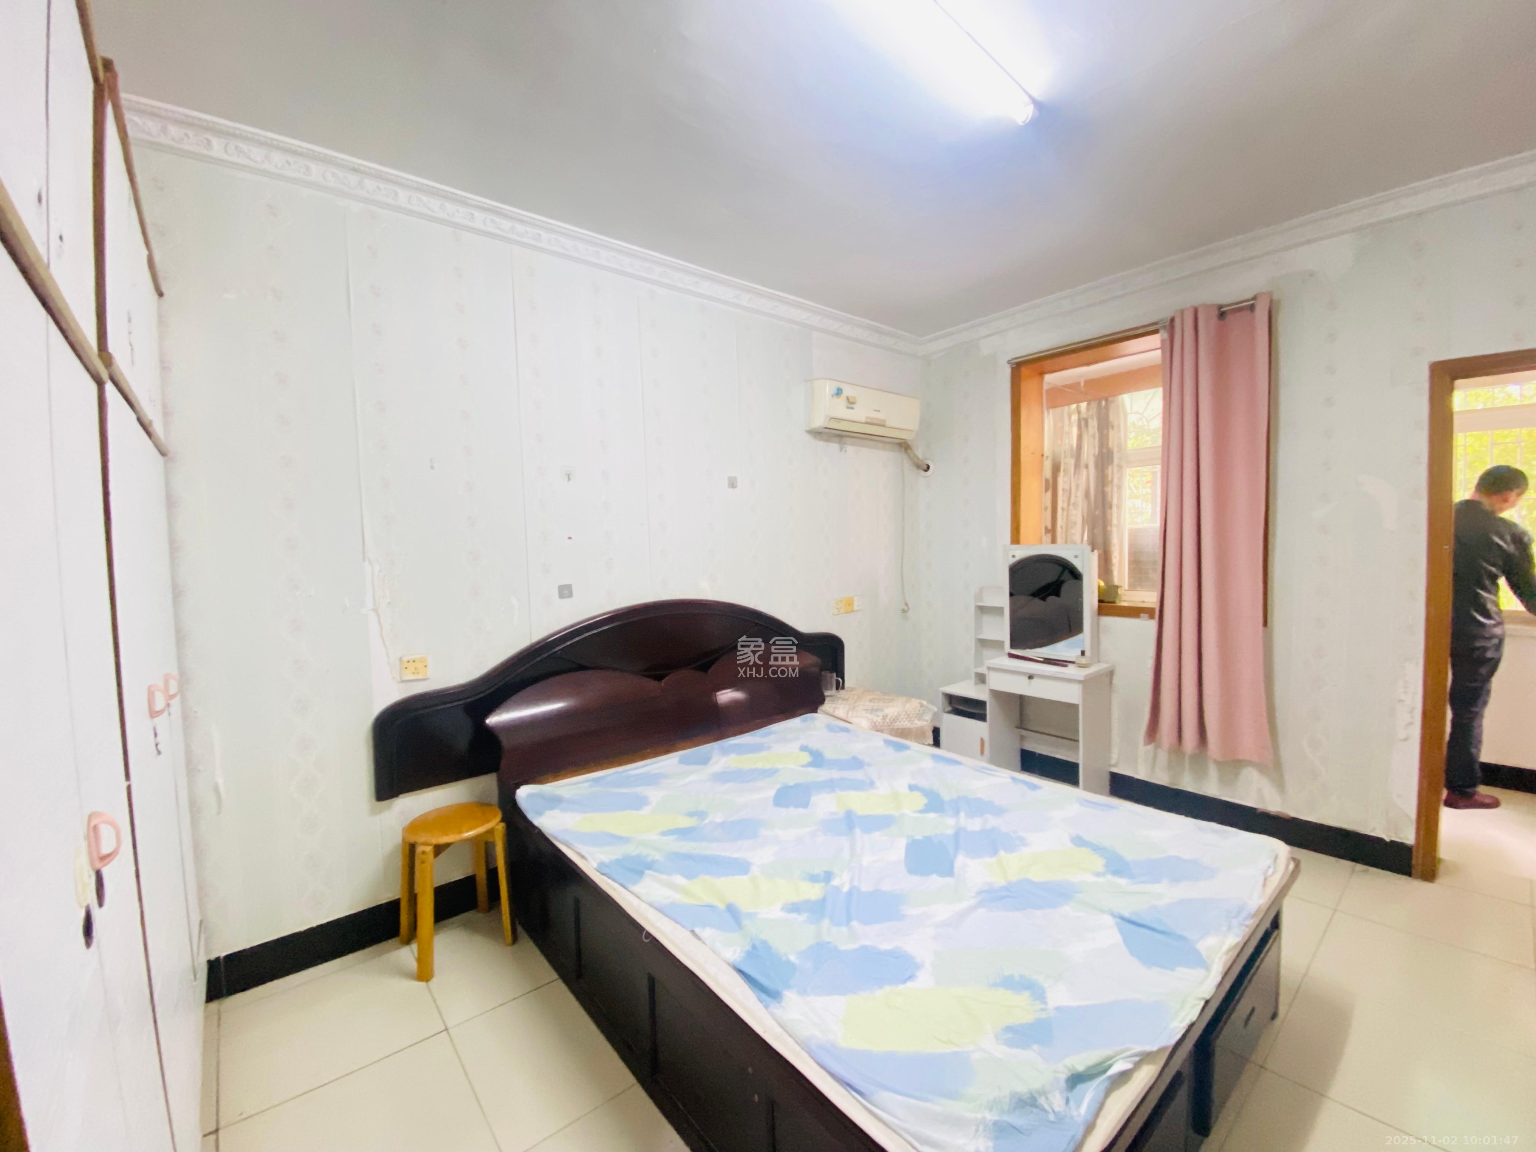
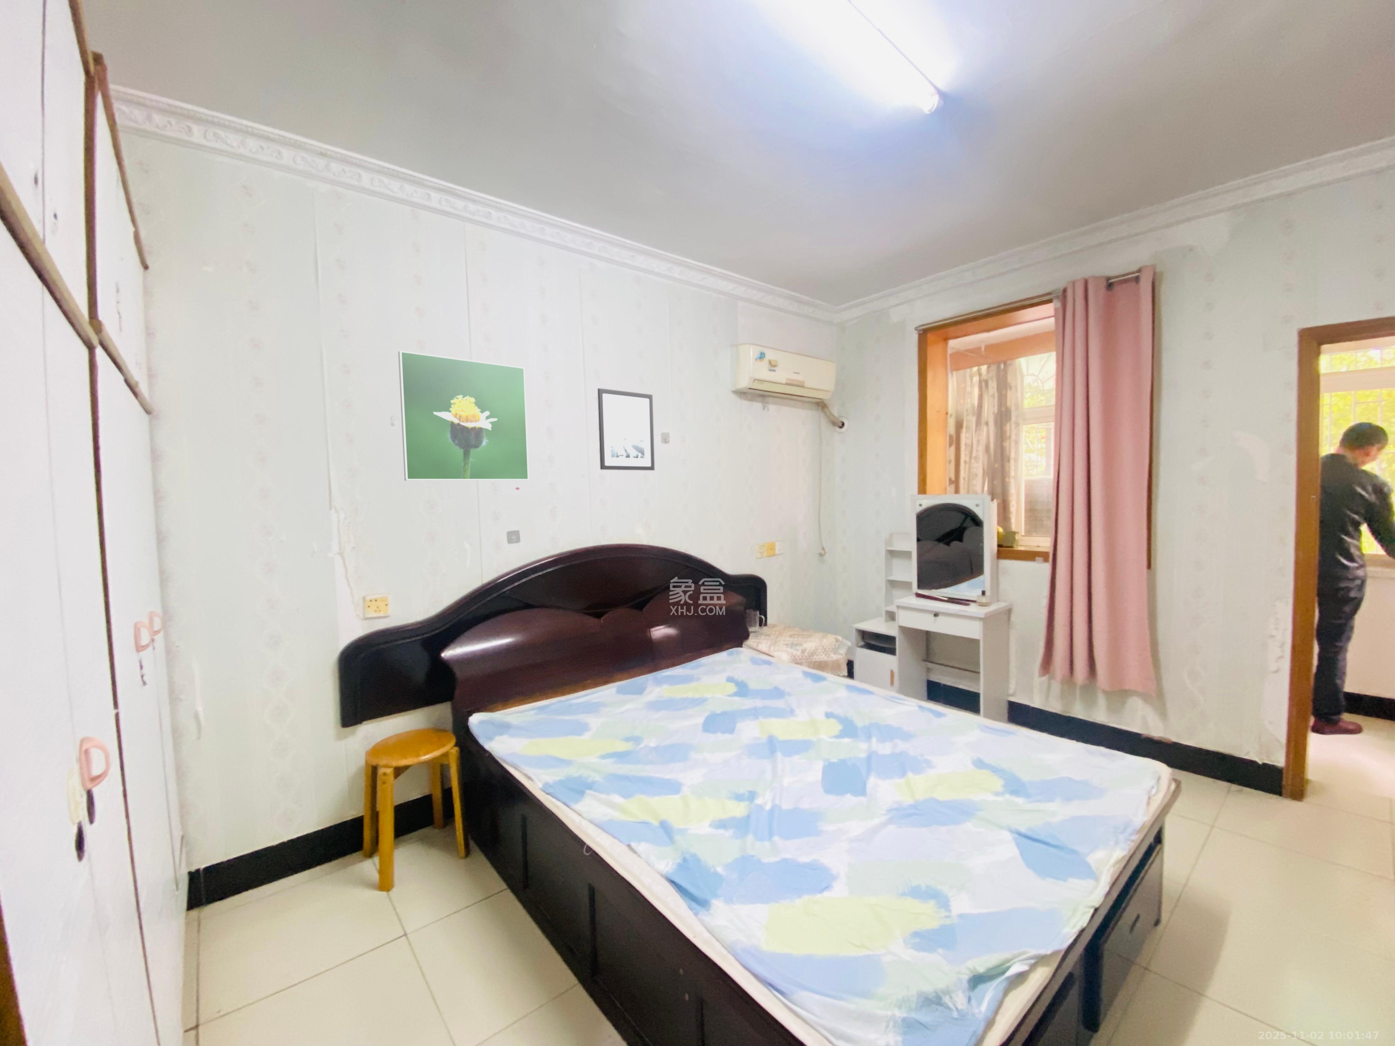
+ wall art (627, 431)
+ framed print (468, 421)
